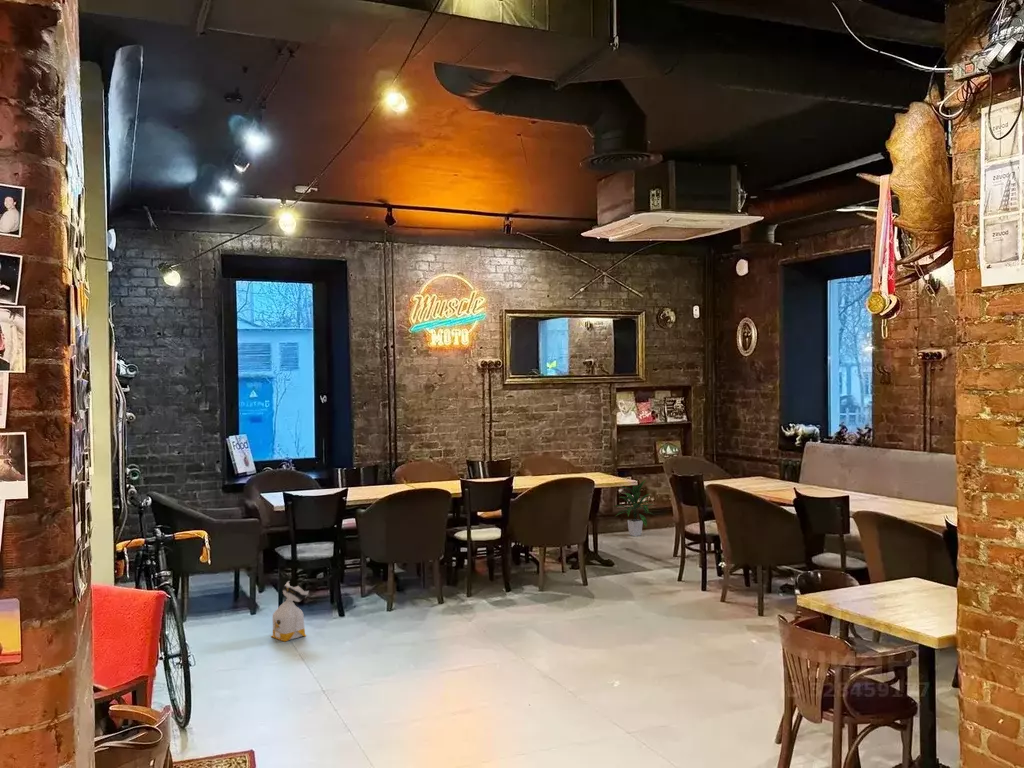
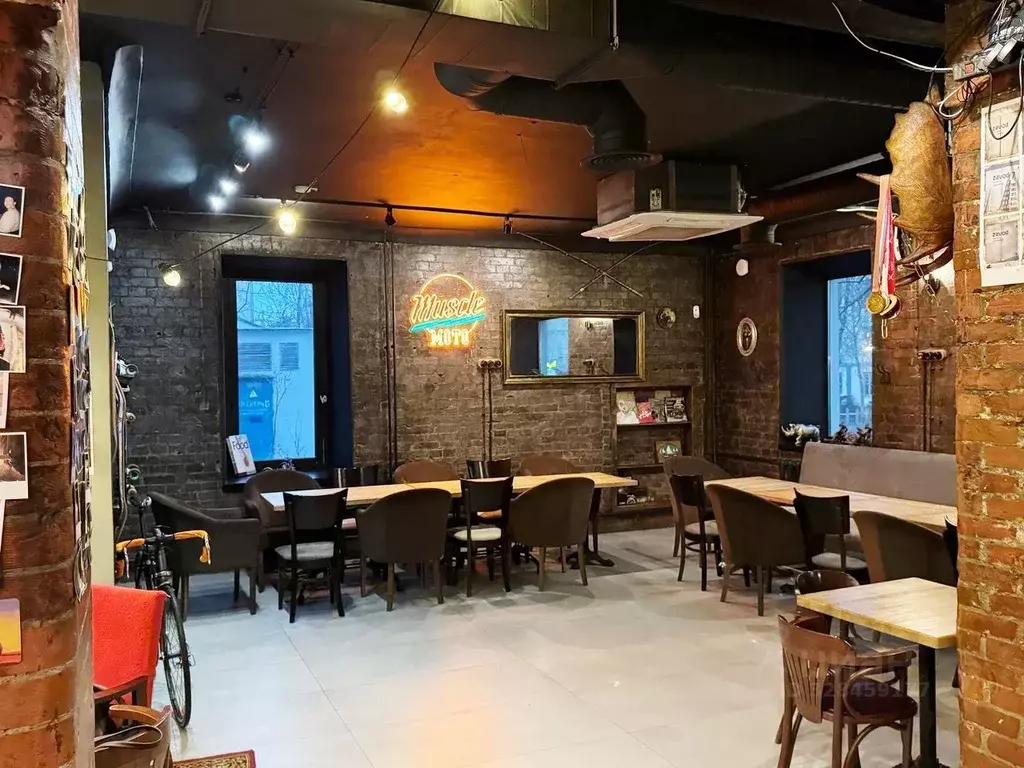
- bag (288, 608)
- indoor plant (634, 507)
